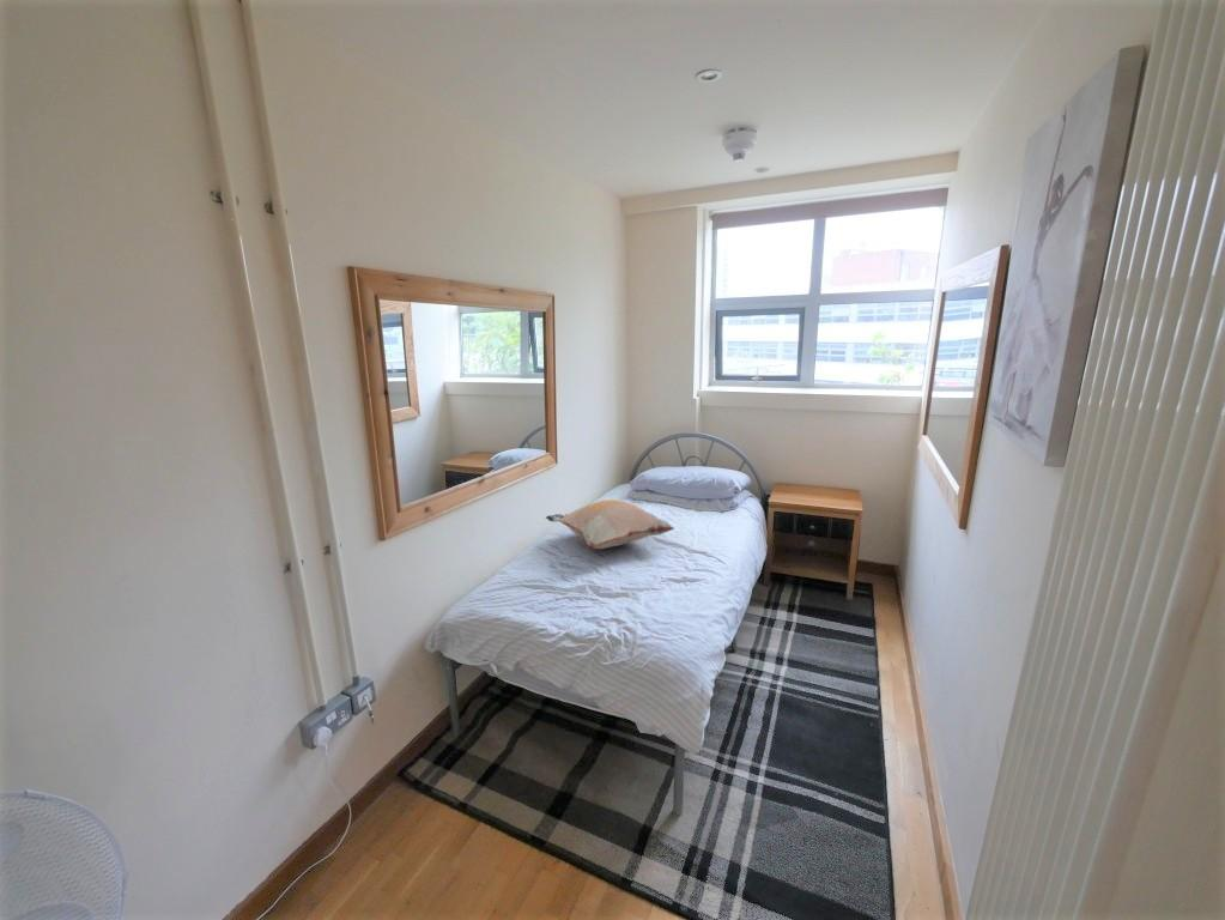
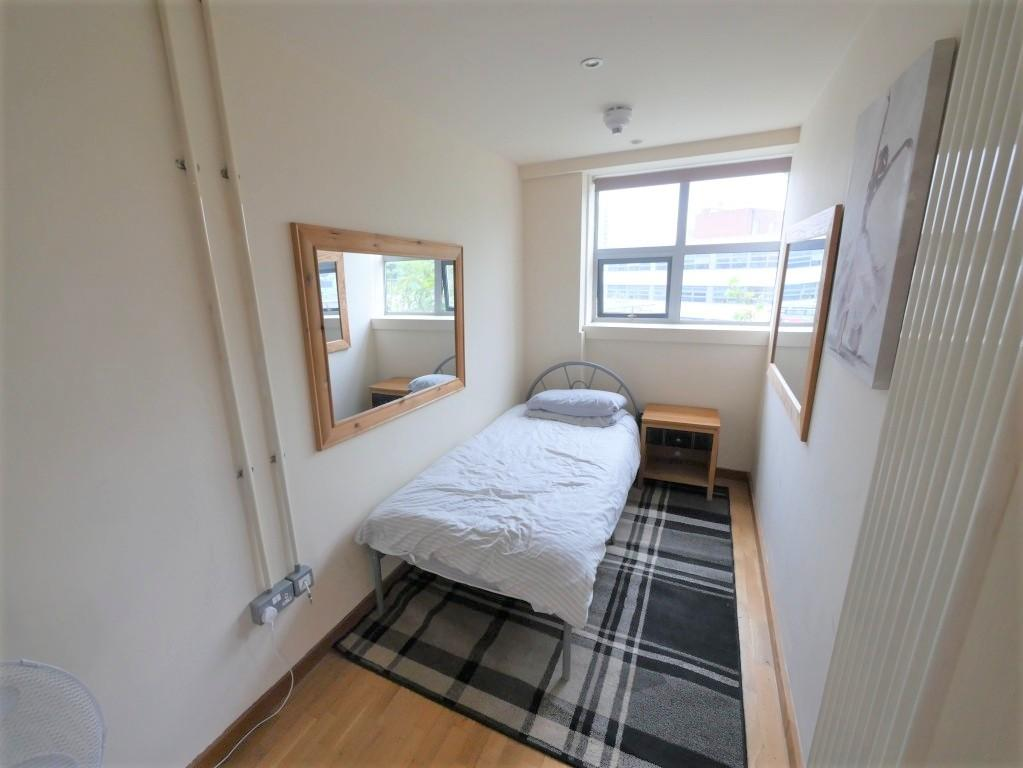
- decorative pillow (607, 522)
